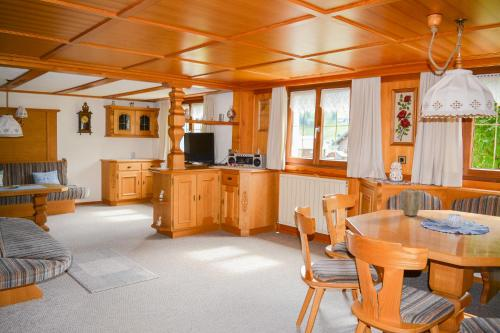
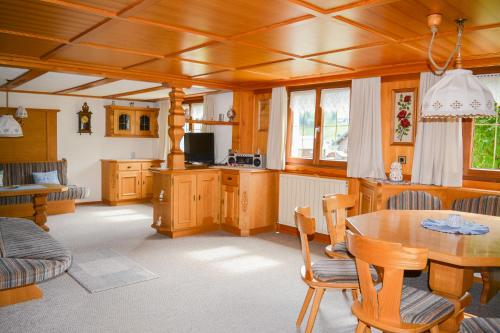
- plant pot (411, 202)
